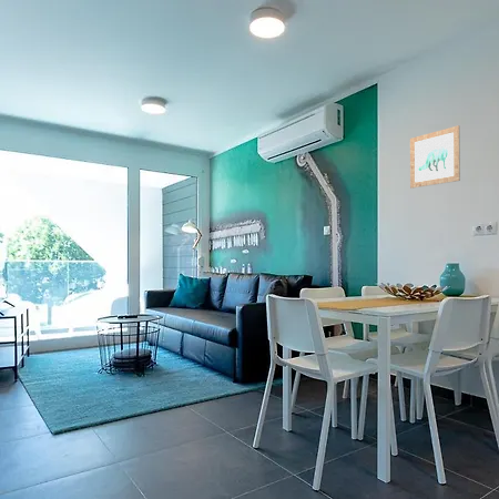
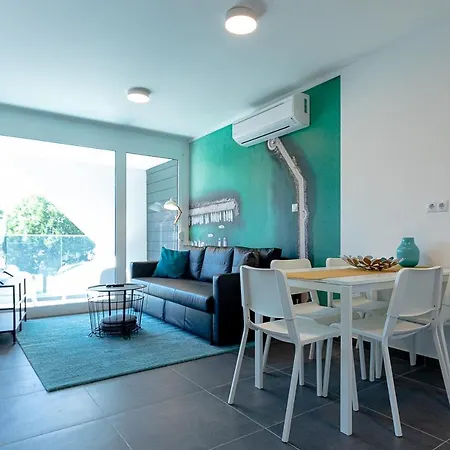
- wall art (434, 157)
